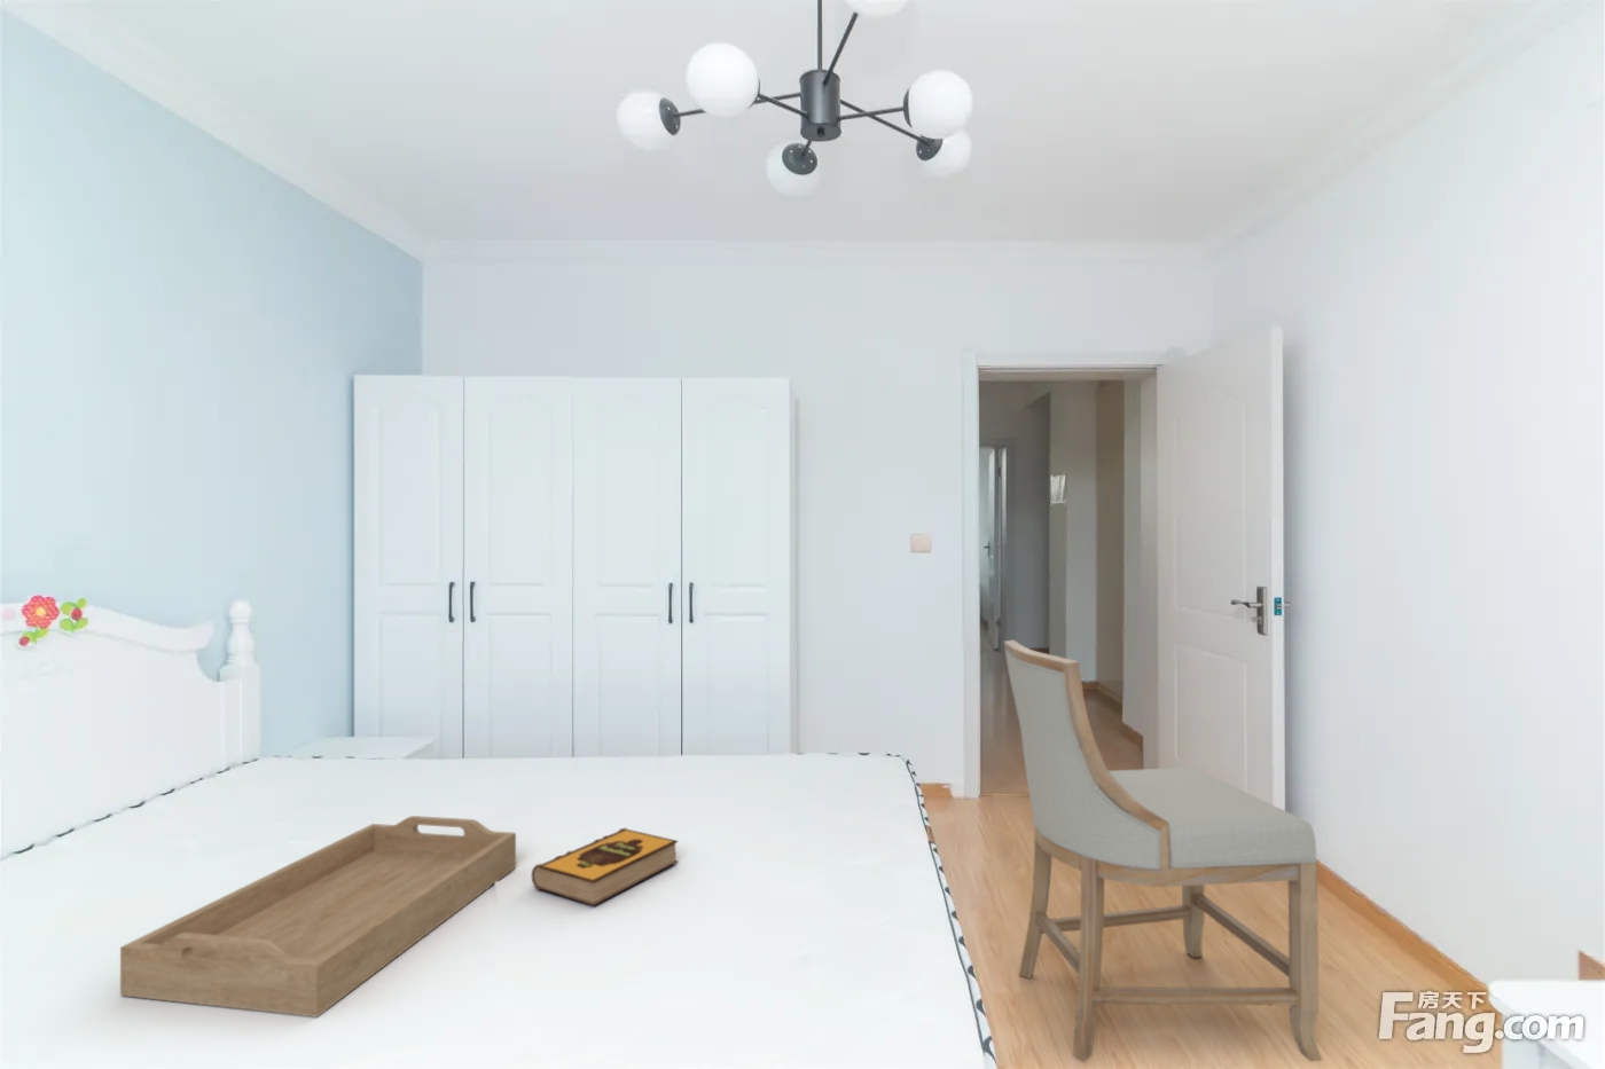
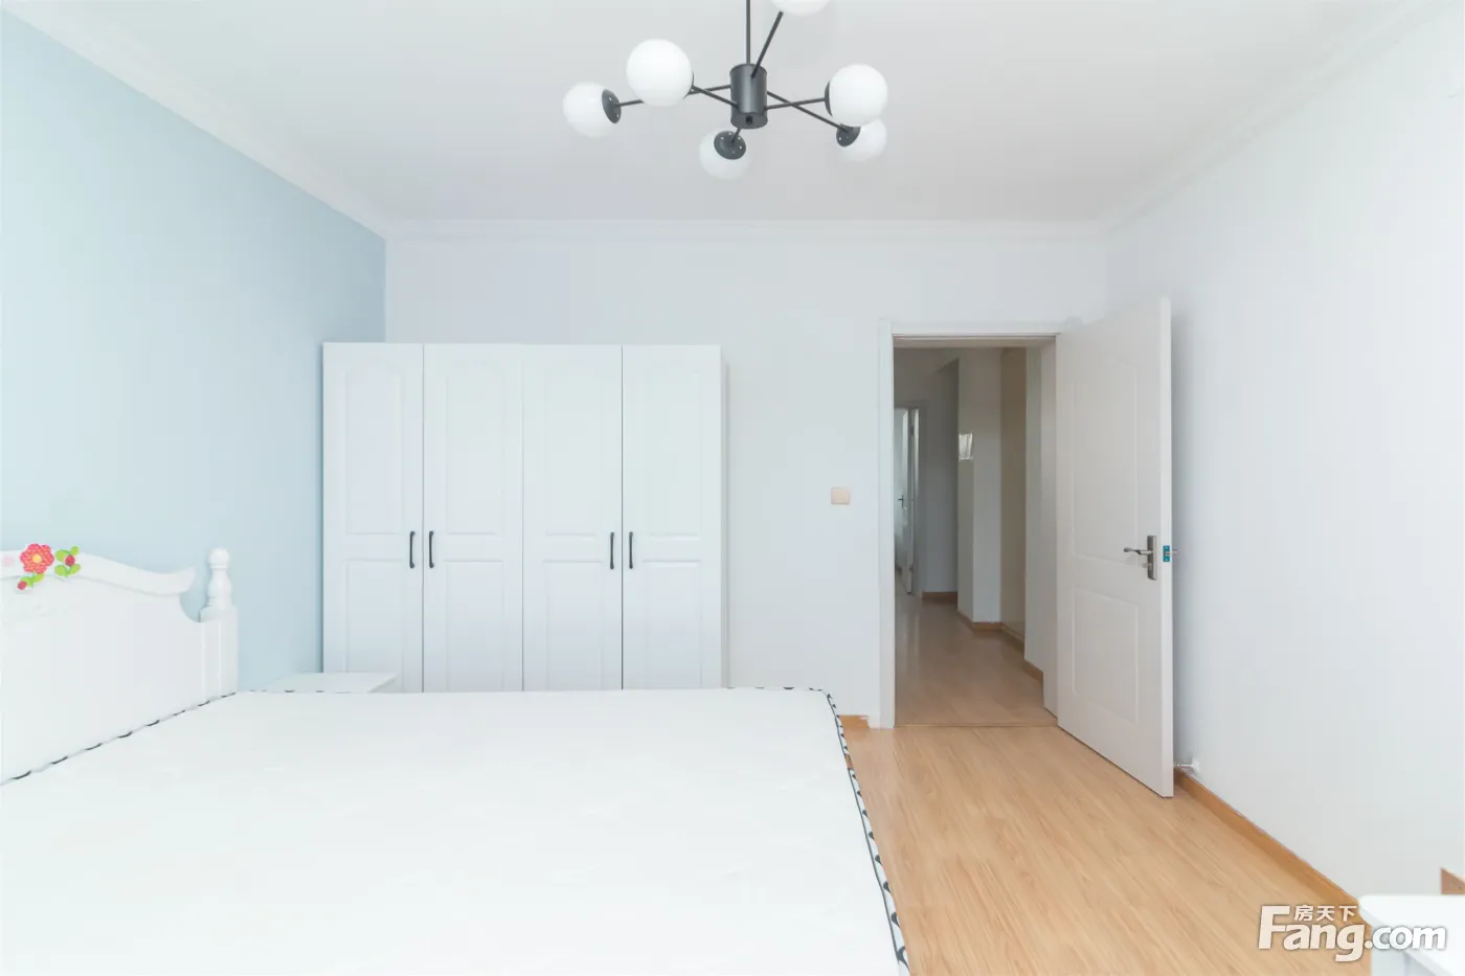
- serving tray (350, 894)
- bar stool (1137, 827)
- hardback book (606, 863)
